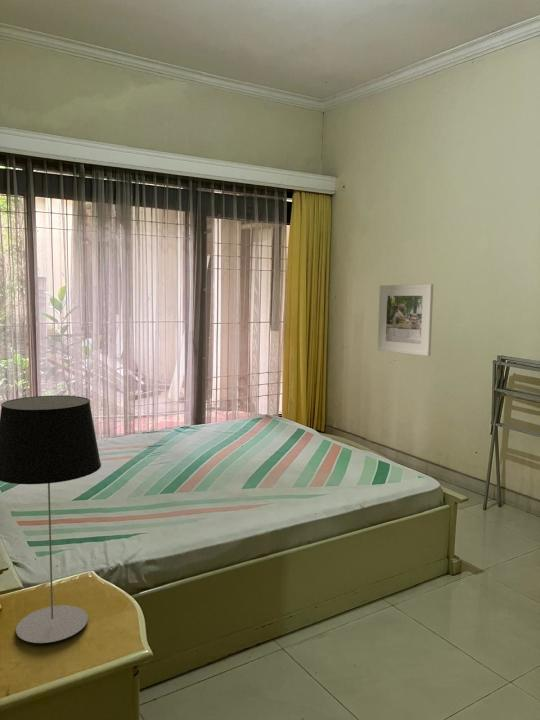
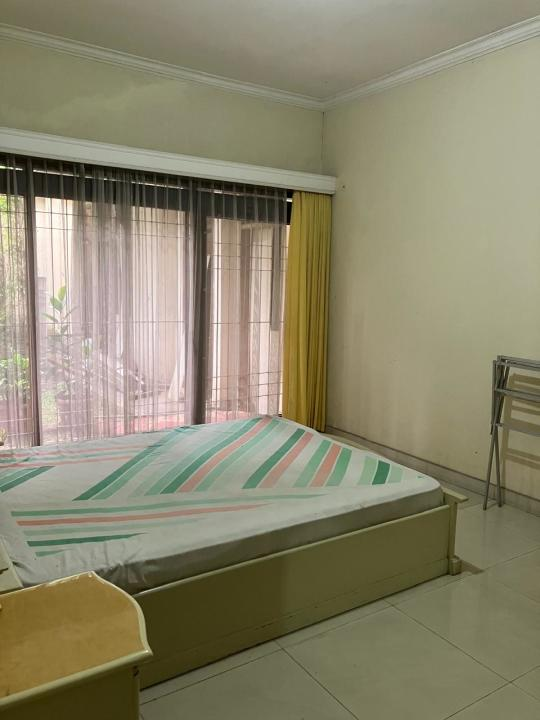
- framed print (404, 319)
- table lamp (49, 515)
